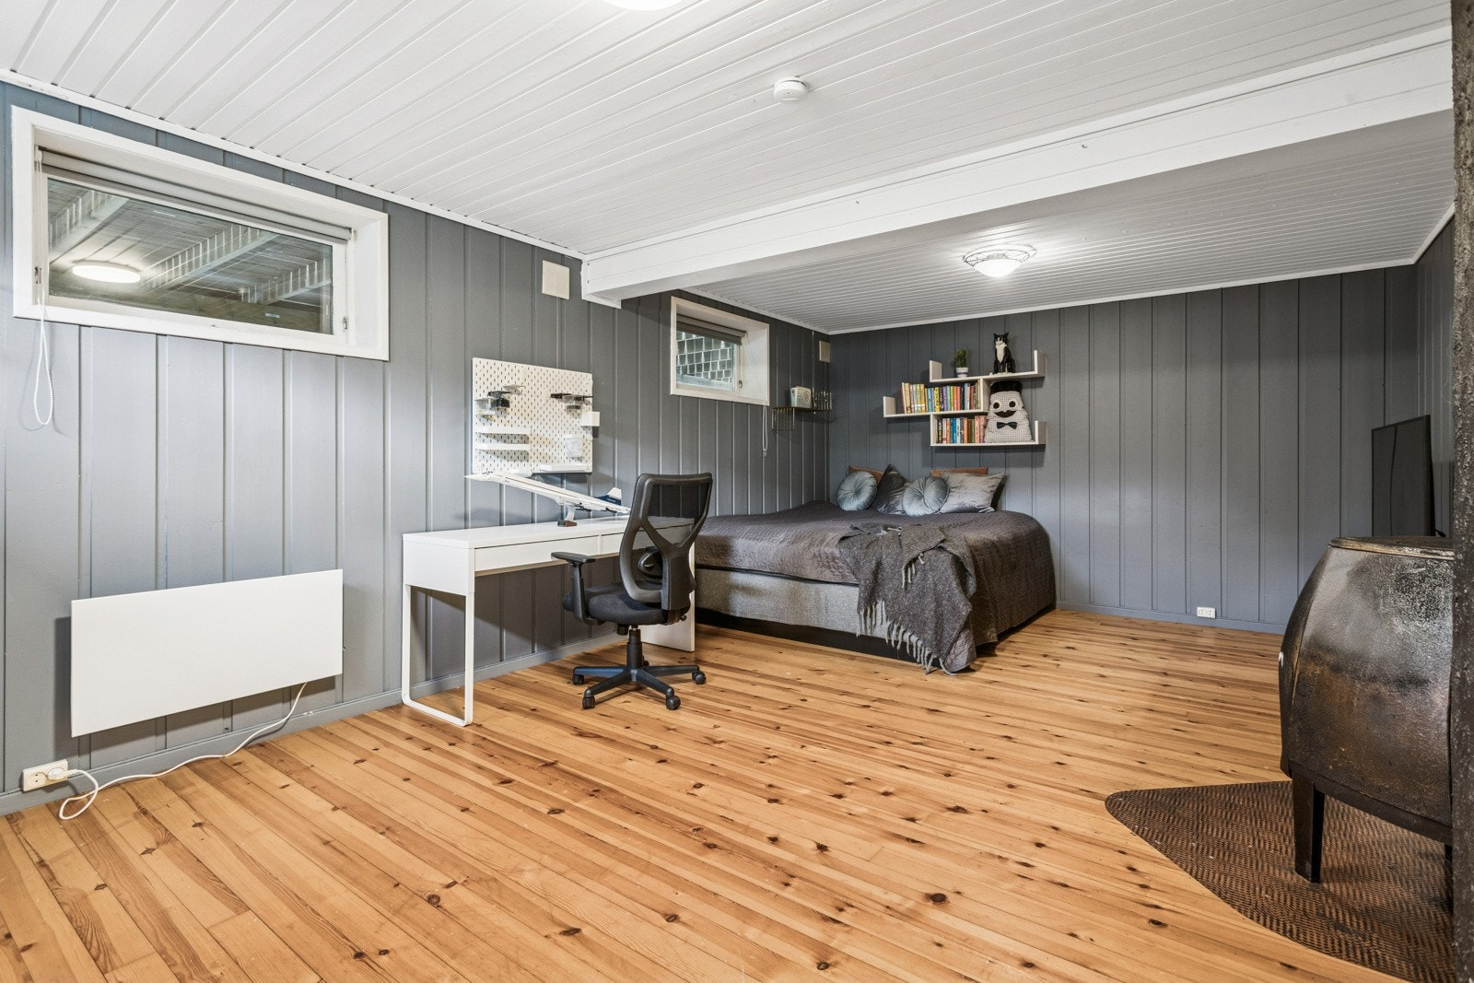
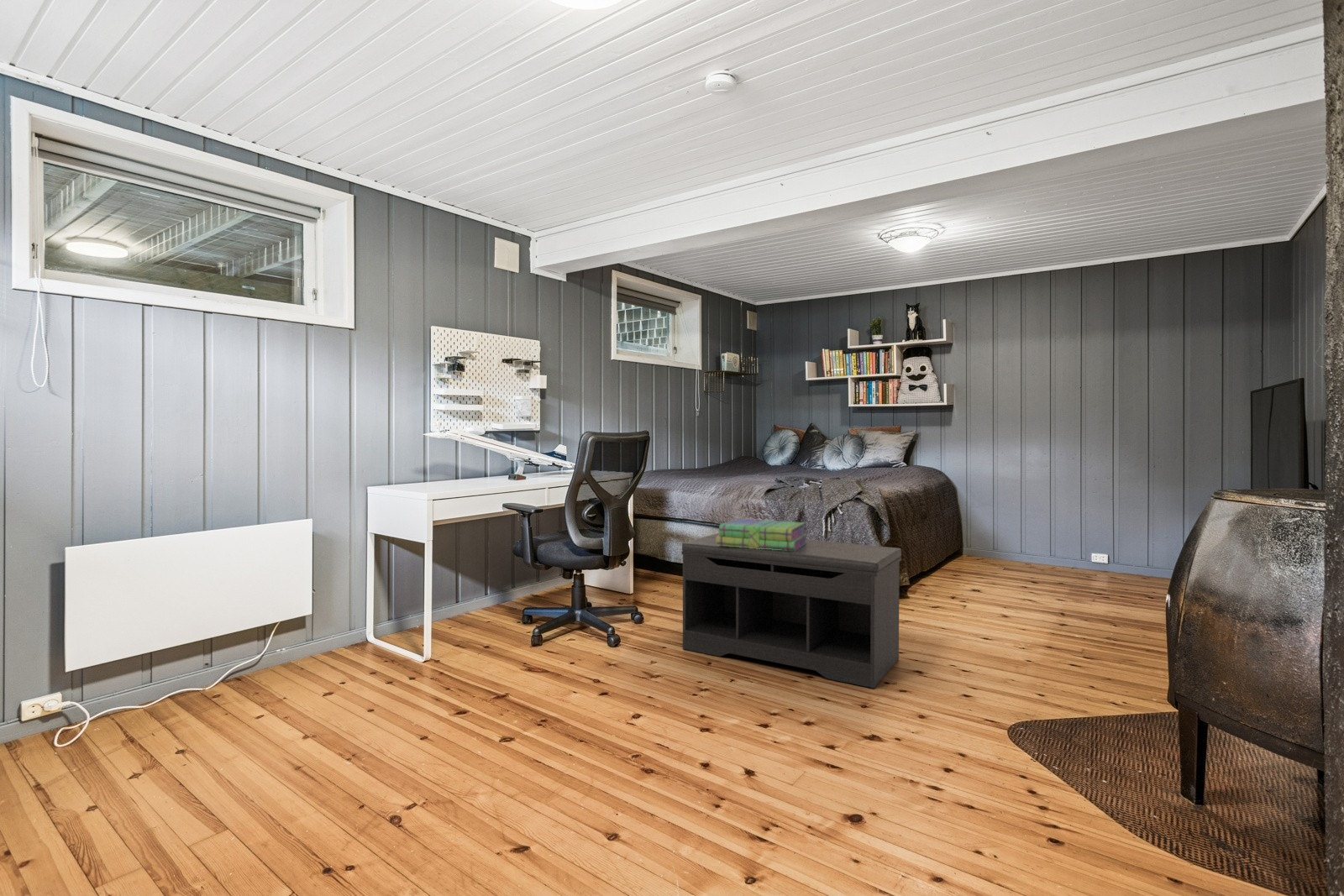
+ bench (788, 599)
+ stack of books (762, 533)
